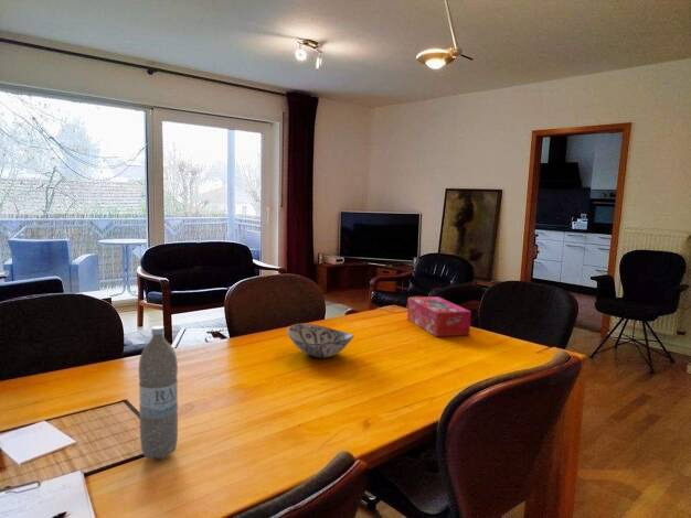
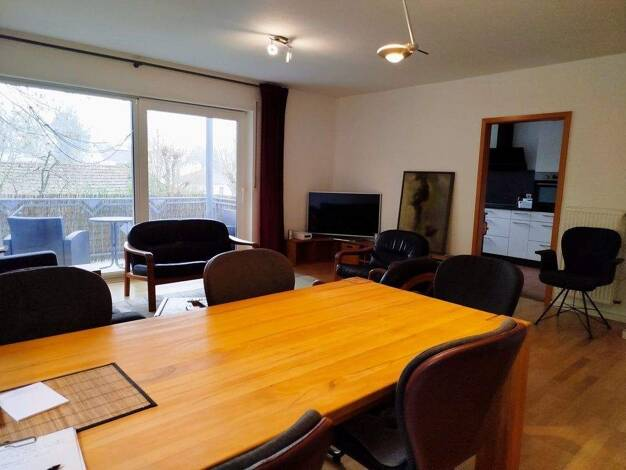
- tissue box (437, 315)
- decorative bowl (319, 342)
- water bottle (158, 391)
